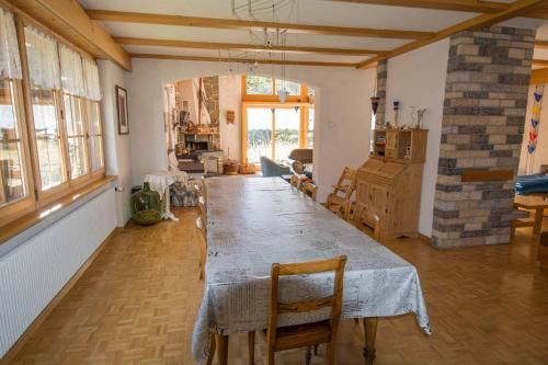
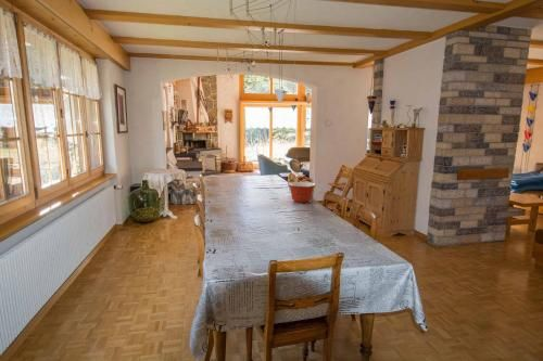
+ mixing bowl (301, 192)
